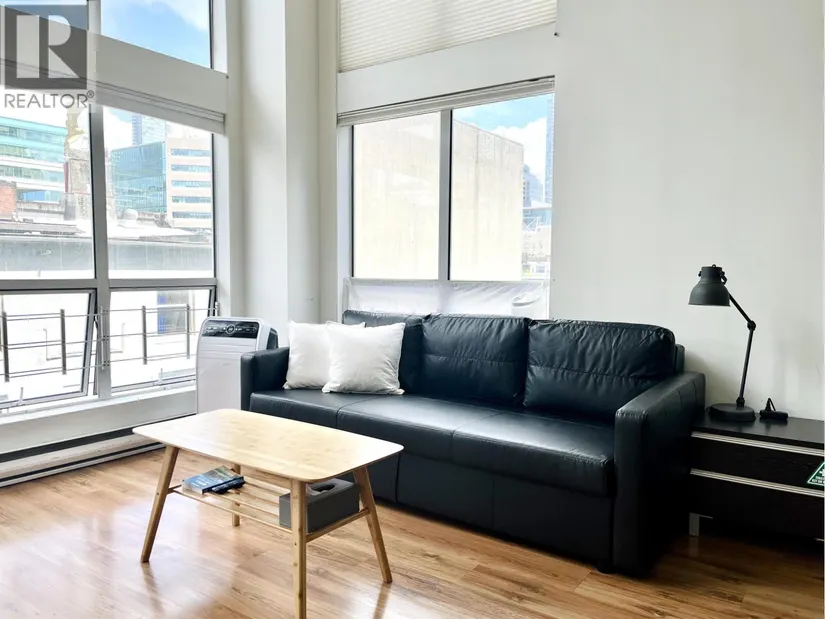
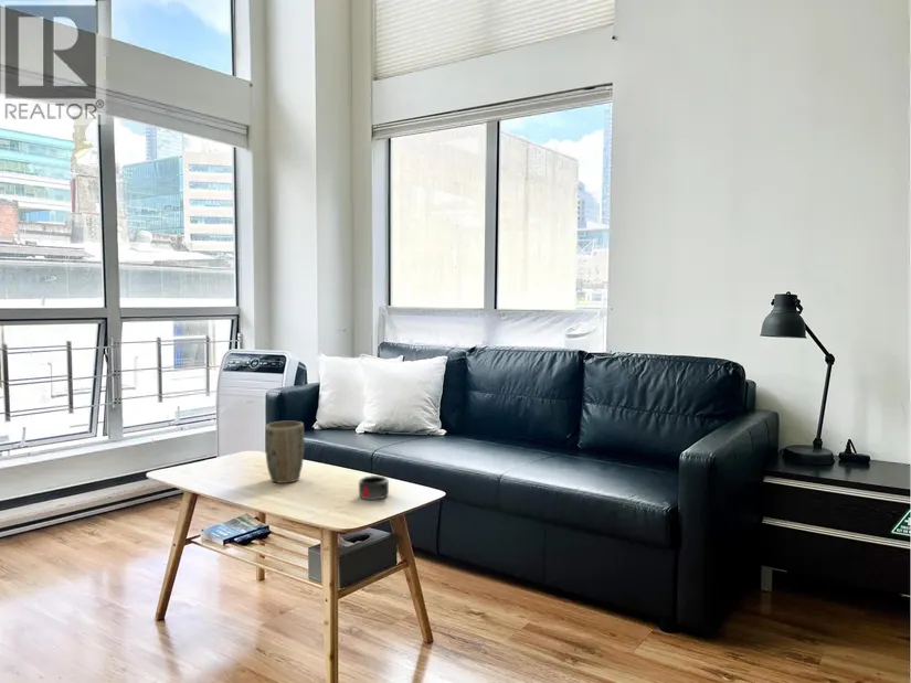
+ mug (375, 488)
+ plant pot (285, 451)
